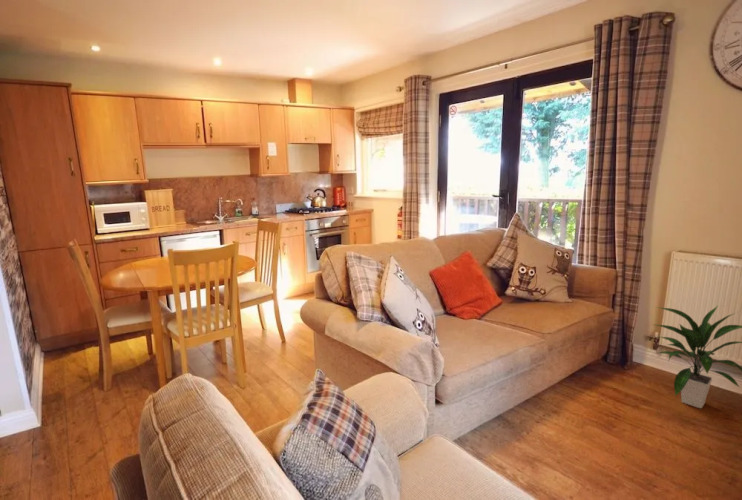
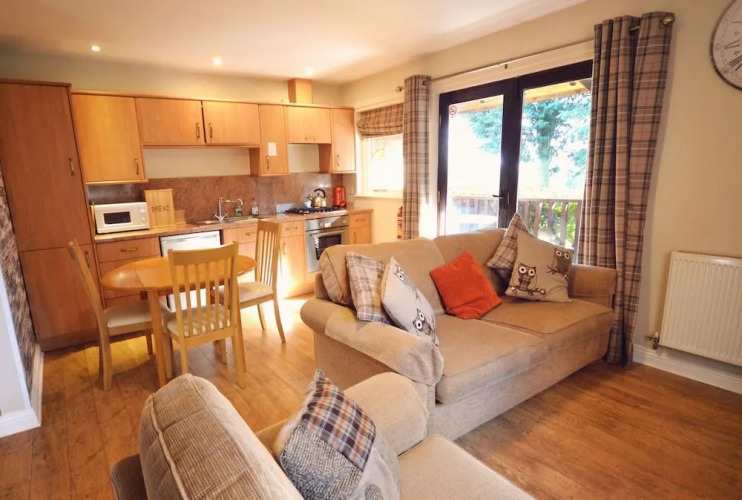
- indoor plant (696, 354)
